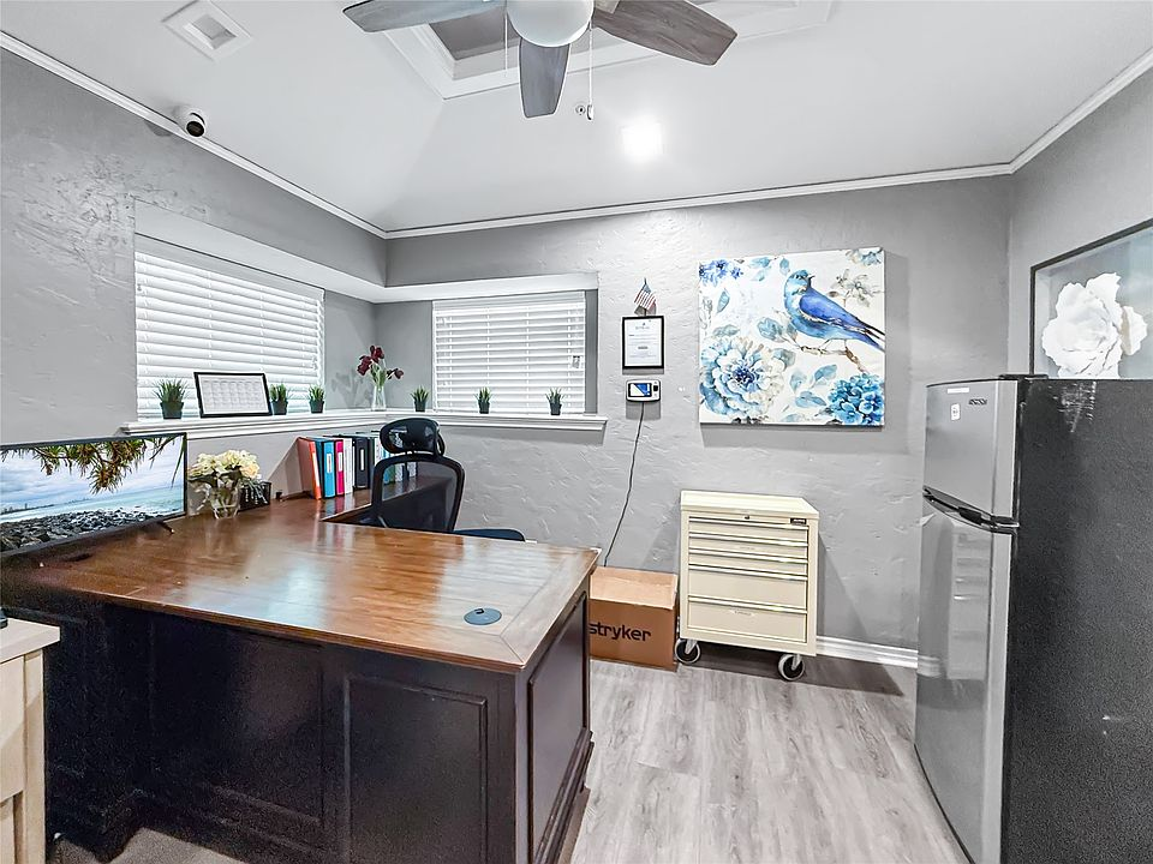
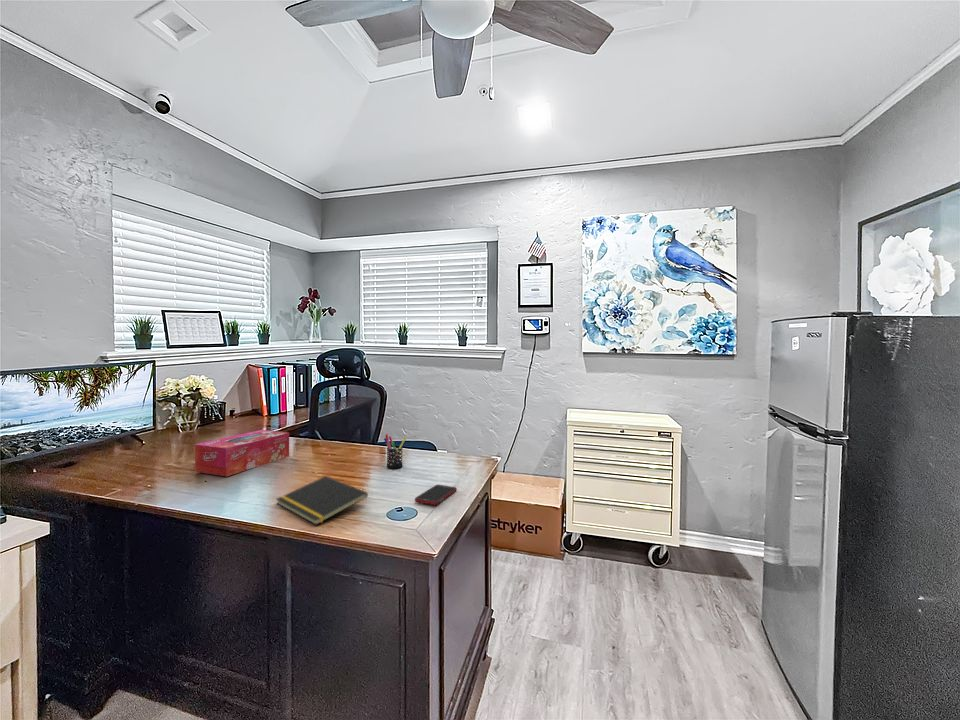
+ pen holder (393, 450)
+ notepad (321, 497)
+ cell phone (436, 494)
+ tissue box (245, 450)
